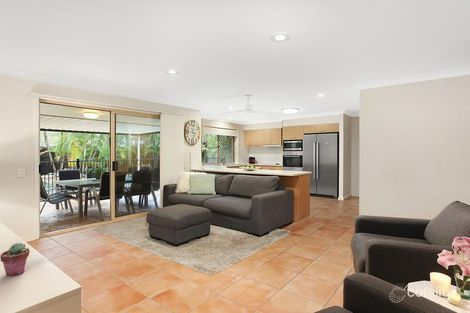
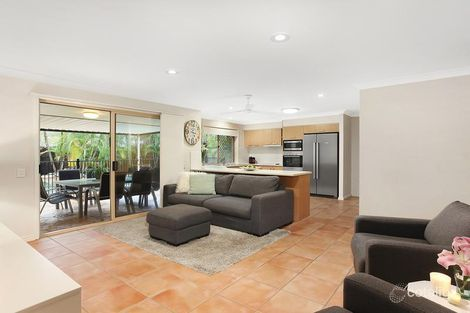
- potted succulent (15, 257)
